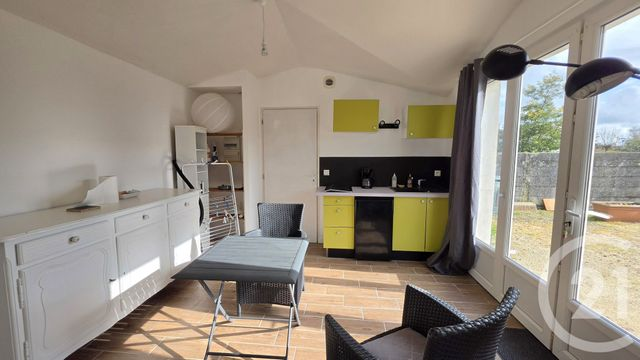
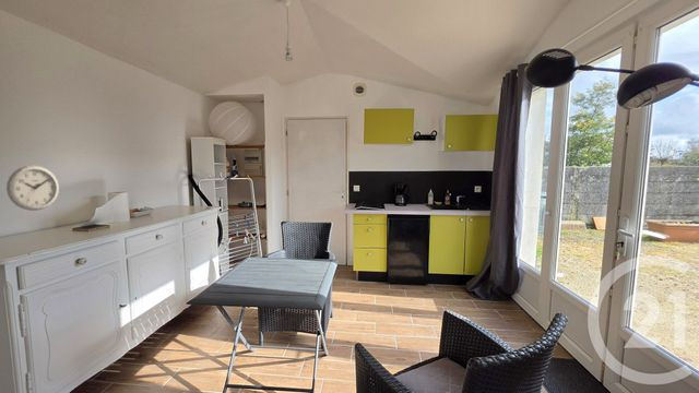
+ wall clock (35, 188)
